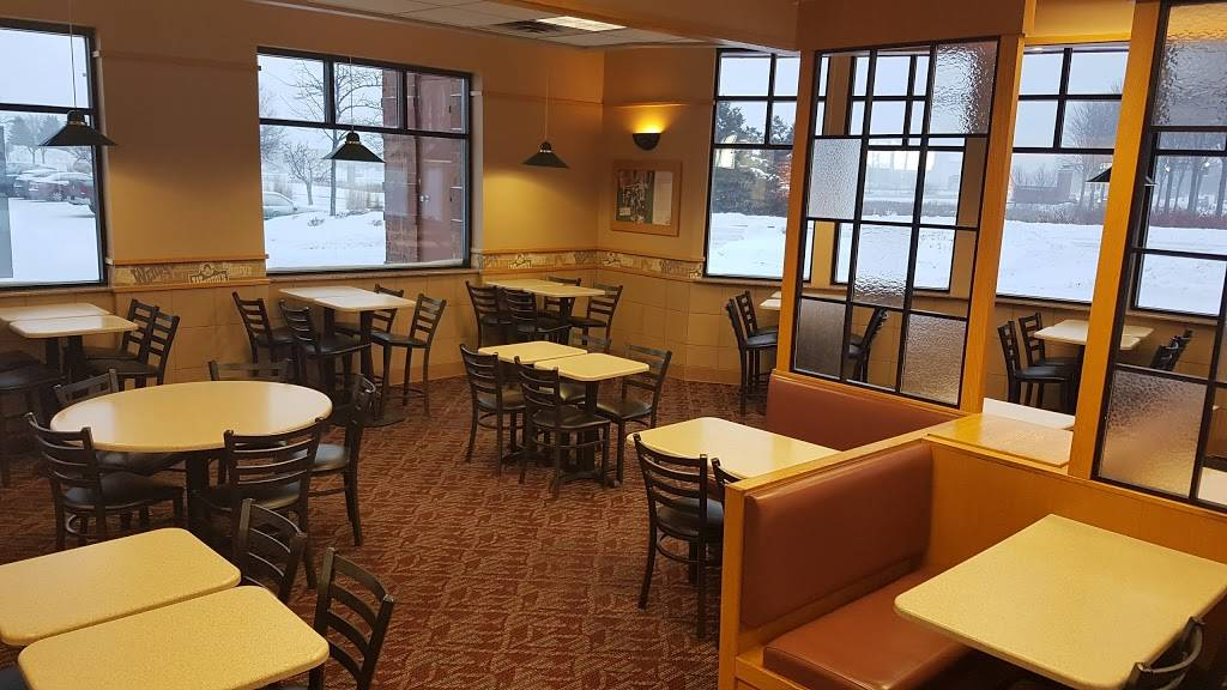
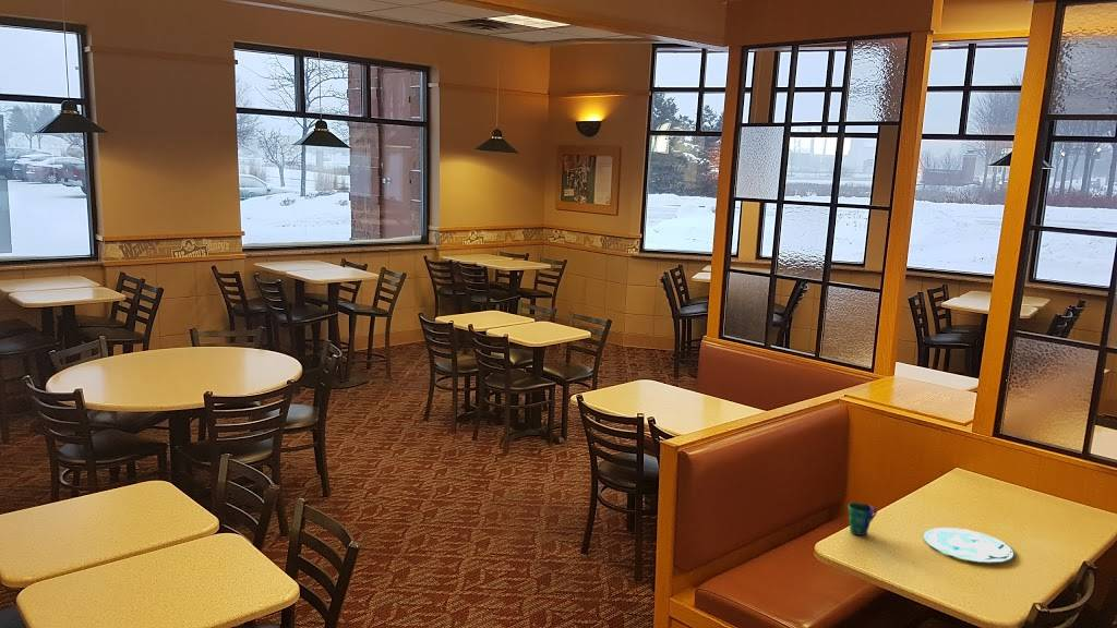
+ plate (968, 541)
+ cup (862, 519)
